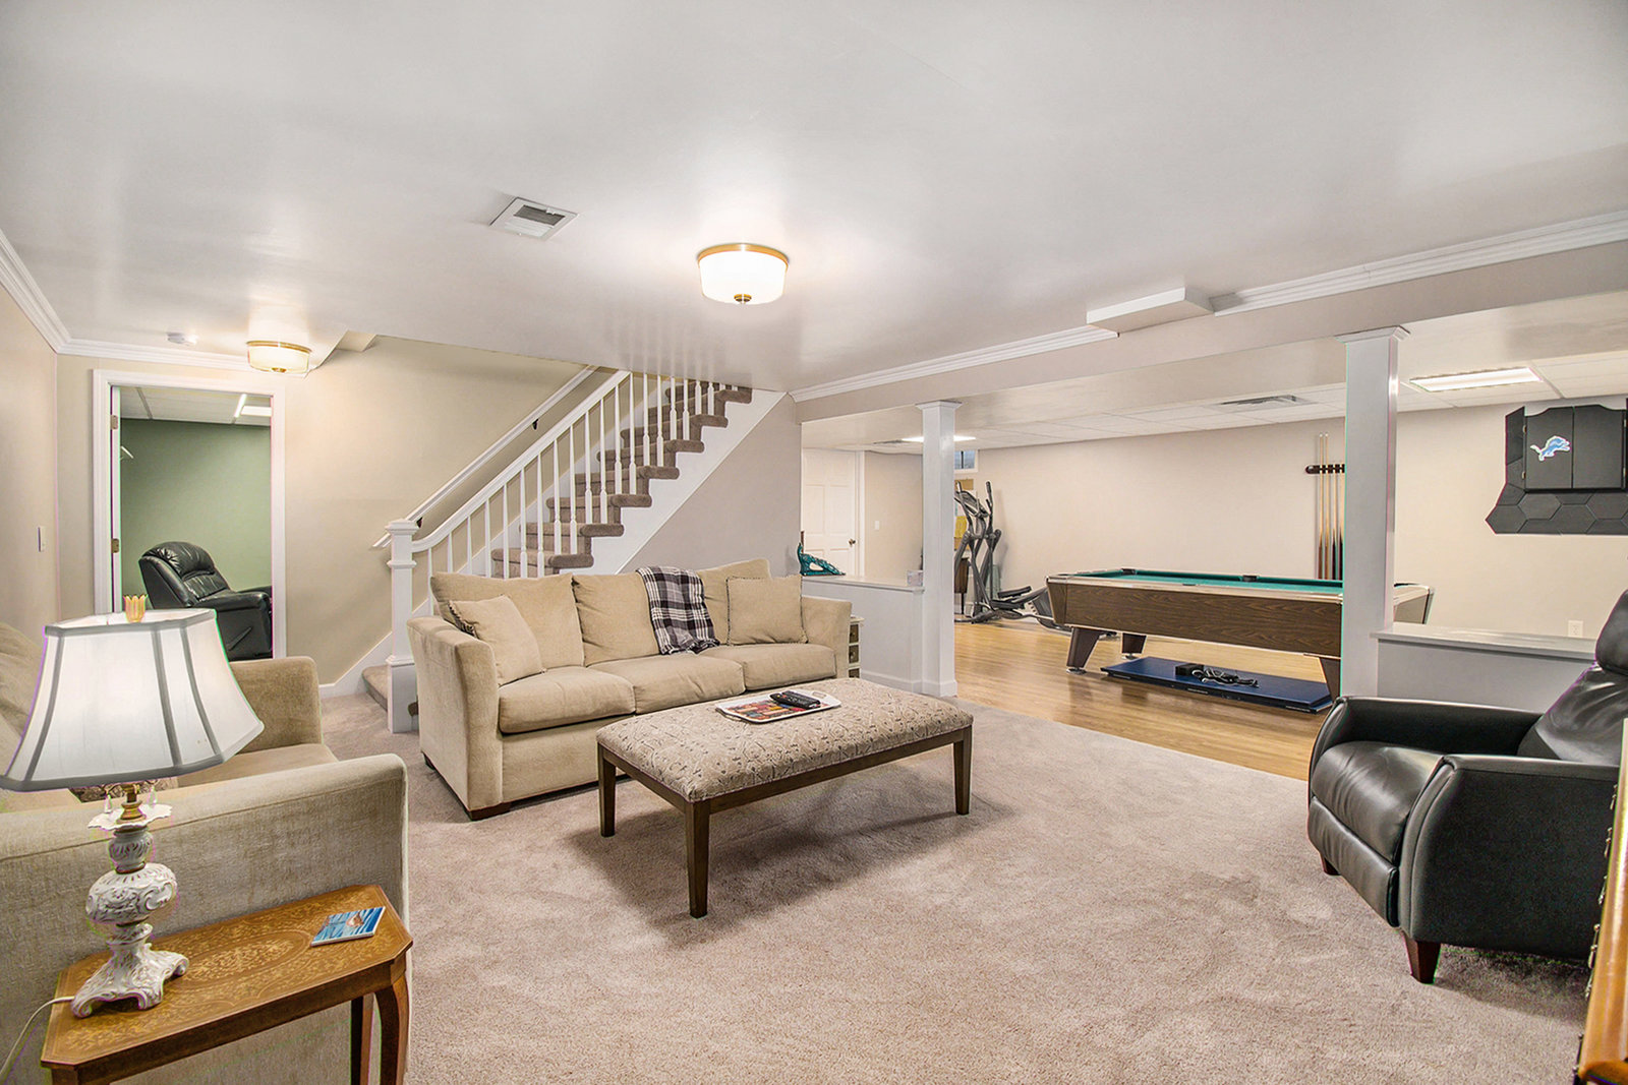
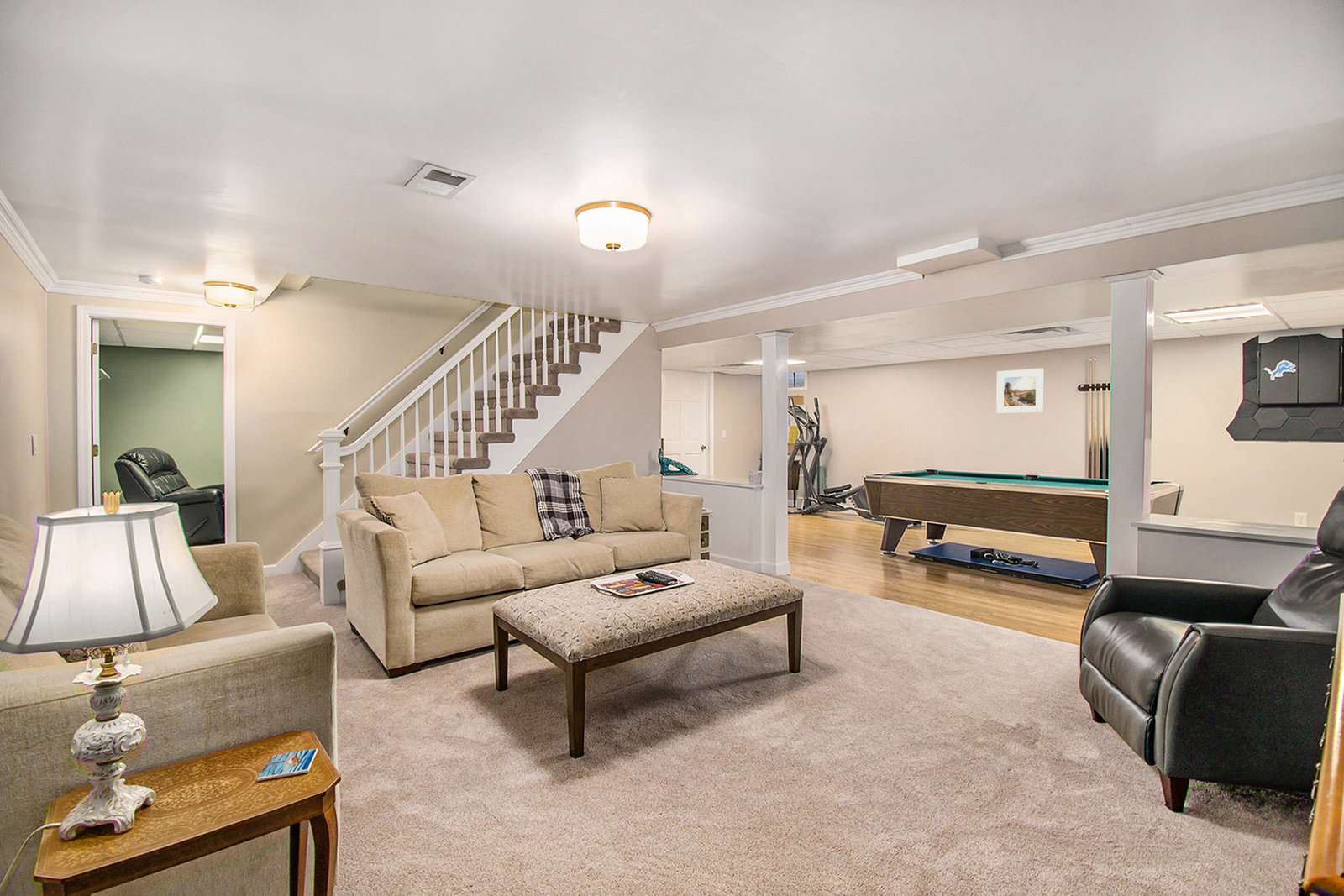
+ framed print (1019, 391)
